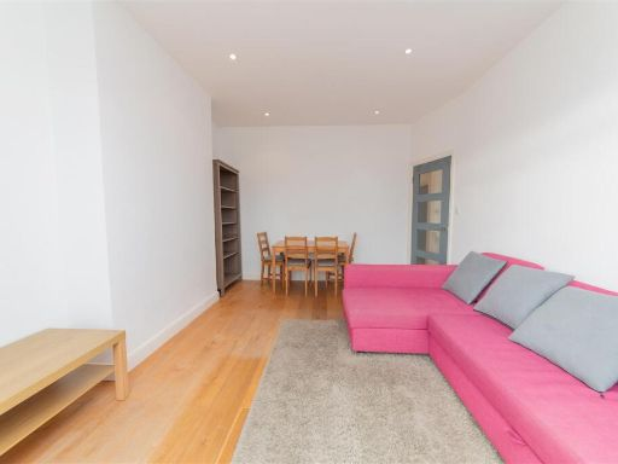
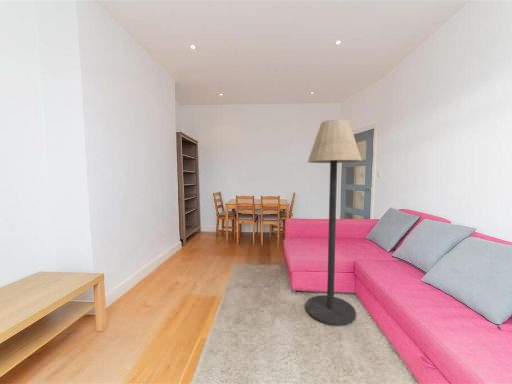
+ floor lamp (332, 219)
